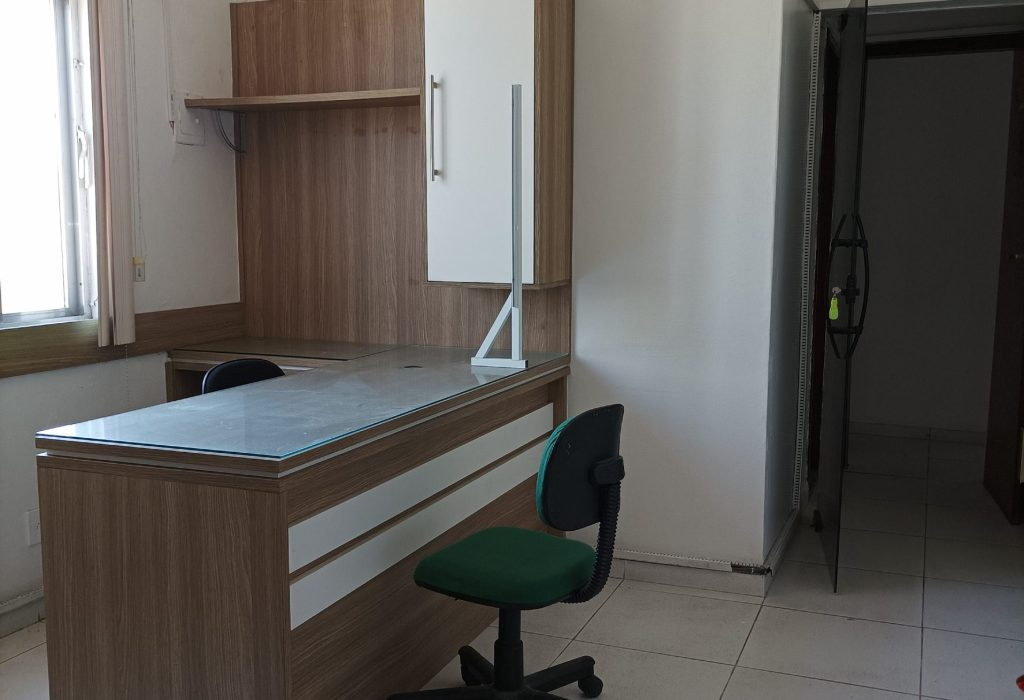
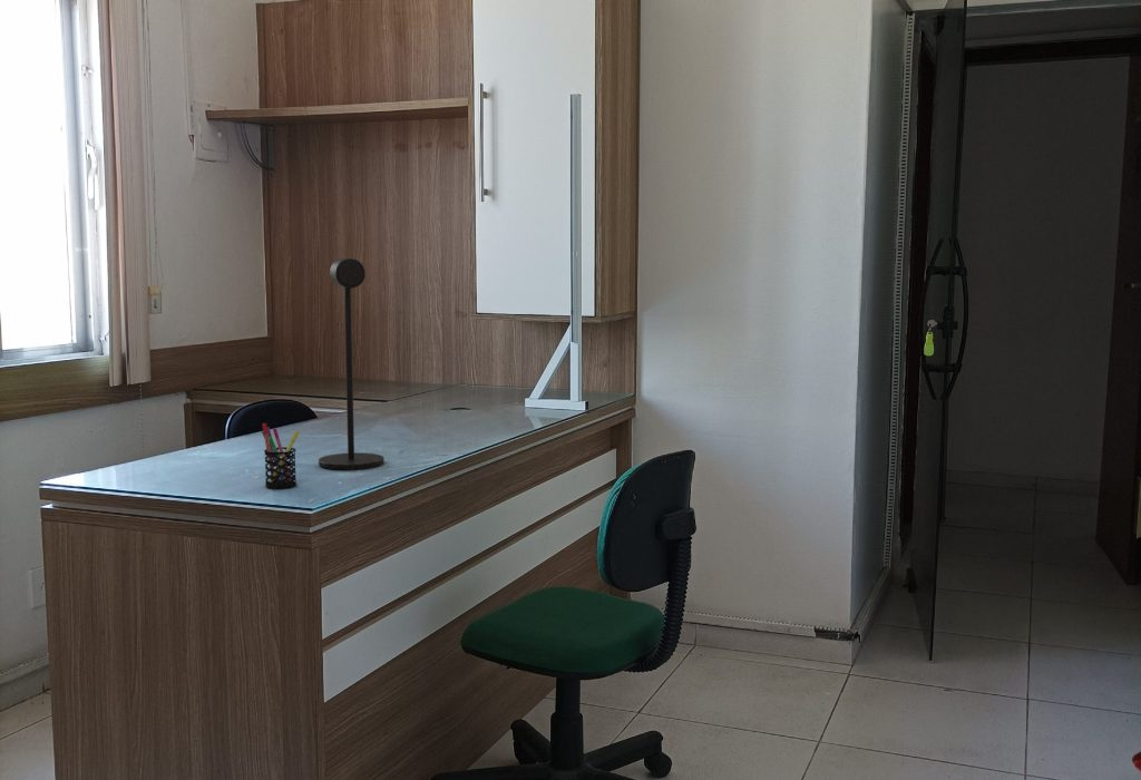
+ desk lamp (349, 362)
+ pen holder (276, 455)
